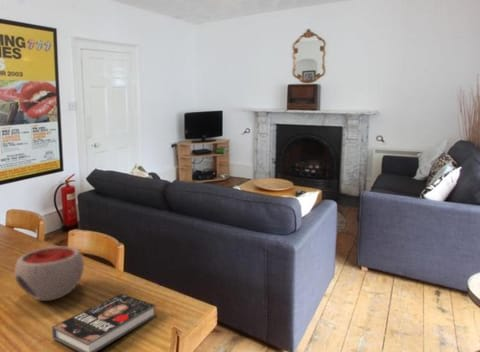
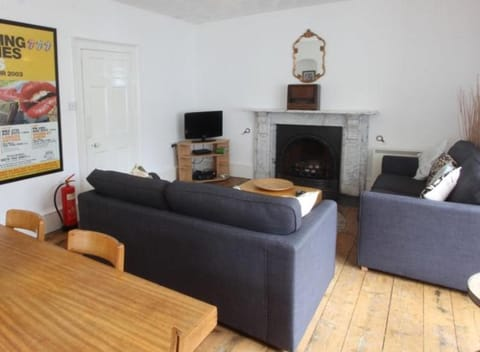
- bowl (50, 274)
- book (107, 320)
